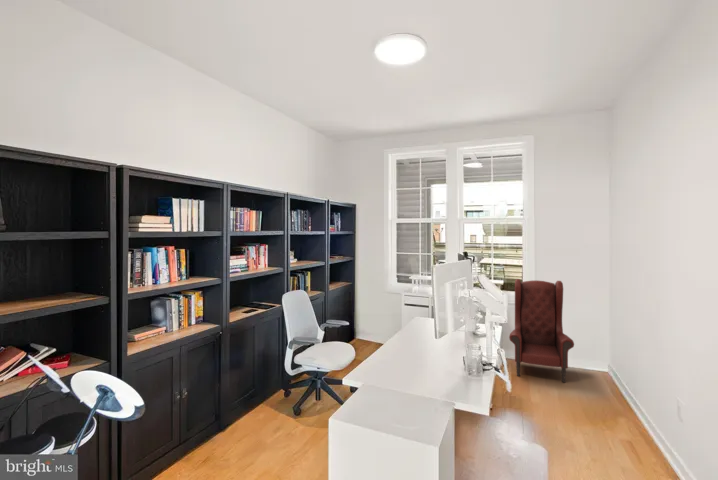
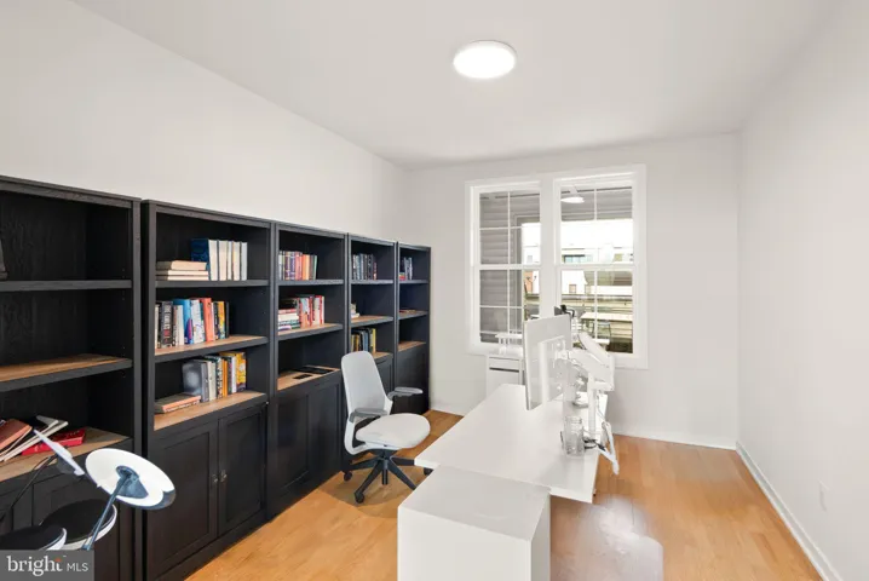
- armchair (539, 326)
